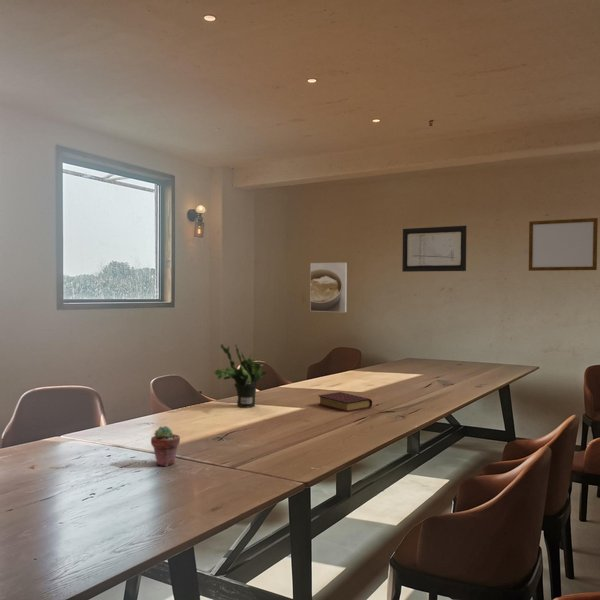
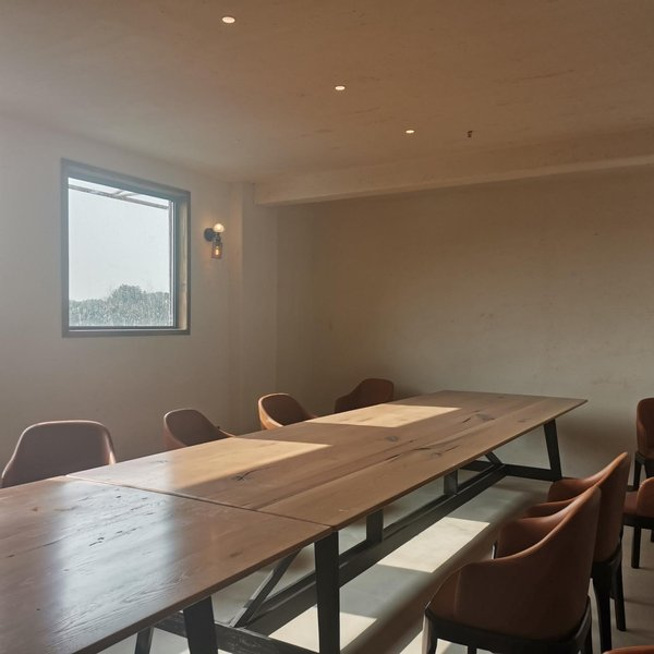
- potted succulent (165, 444)
- wall art (433, 249)
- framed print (328, 287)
- potted plant (236, 376)
- writing board (562, 245)
- book (344, 401)
